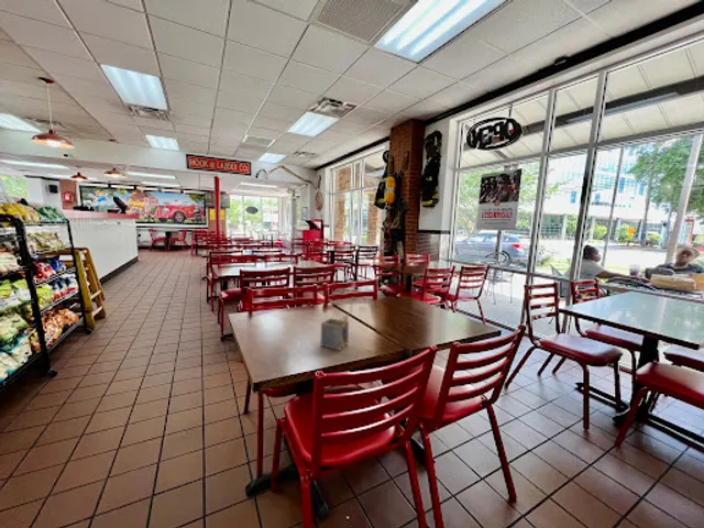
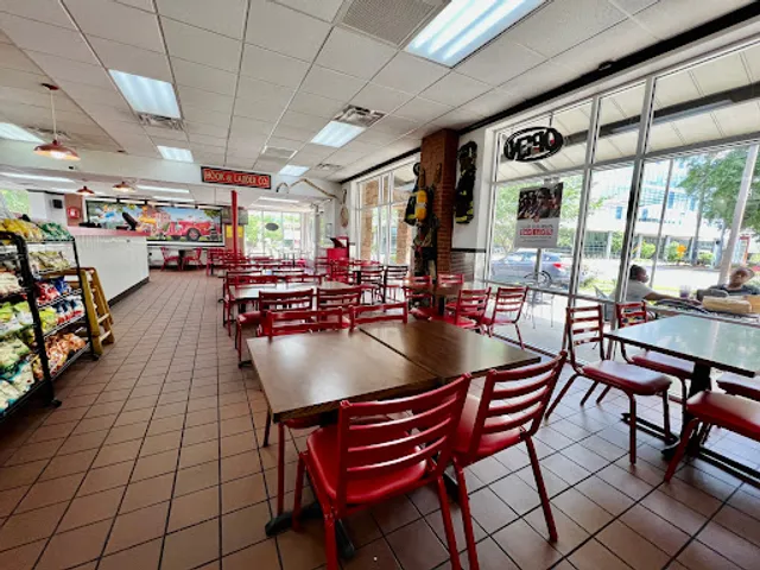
- napkin holder (334, 329)
